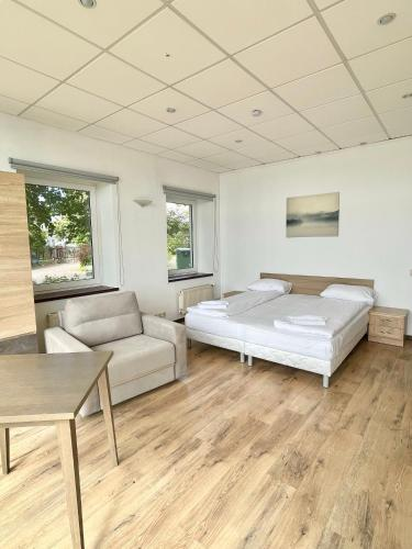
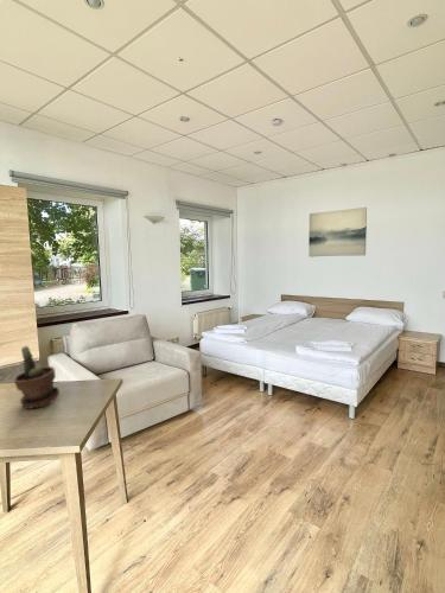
+ potted plant (36, 375)
